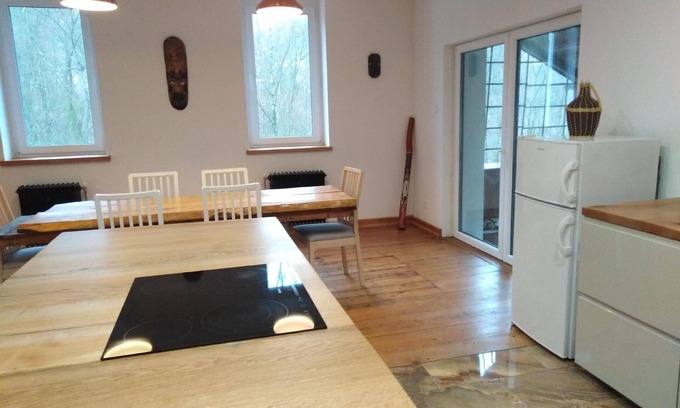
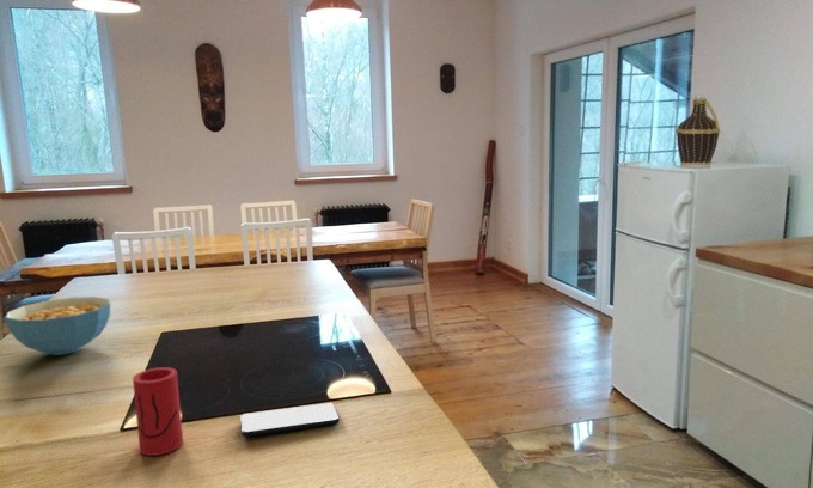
+ smartphone (289, 419)
+ cup (158, 410)
+ cereal bowl (62, 329)
